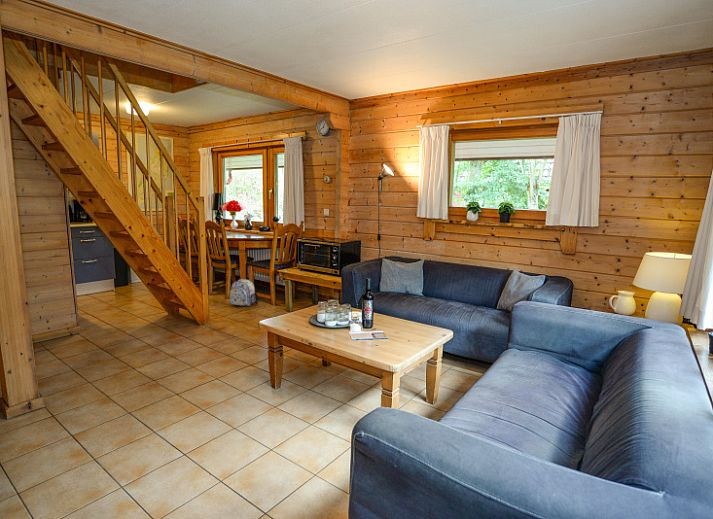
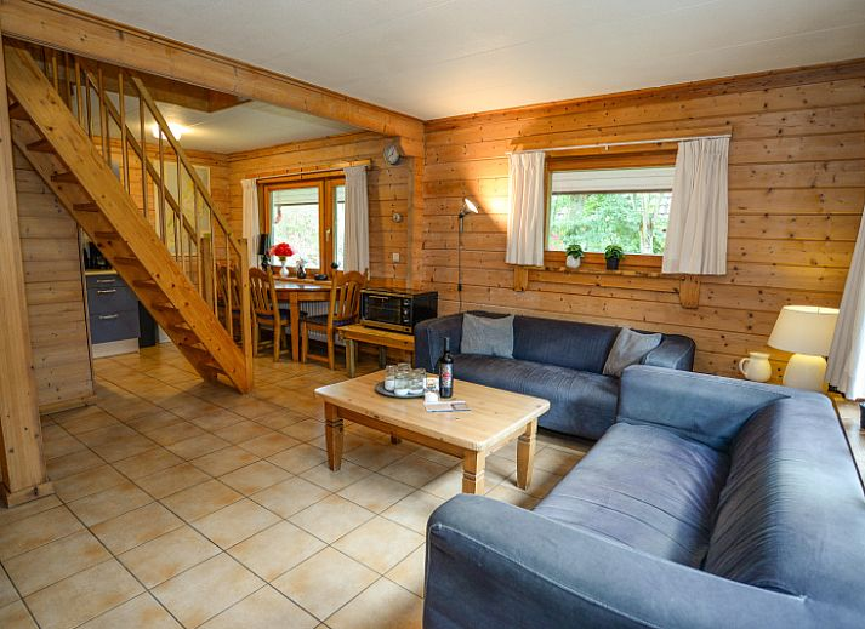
- backpack (242, 292)
